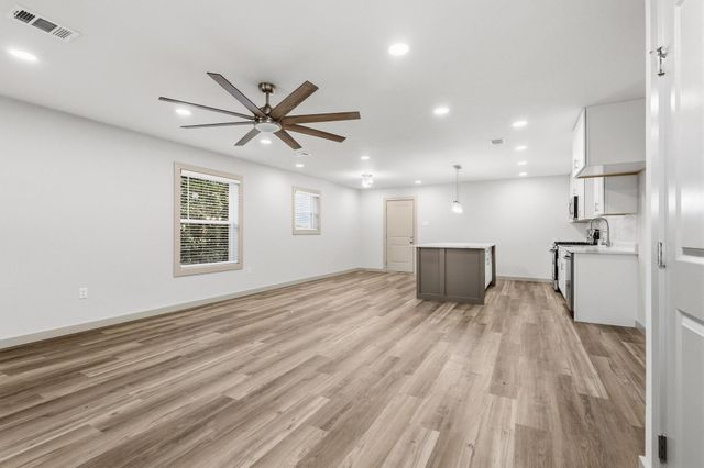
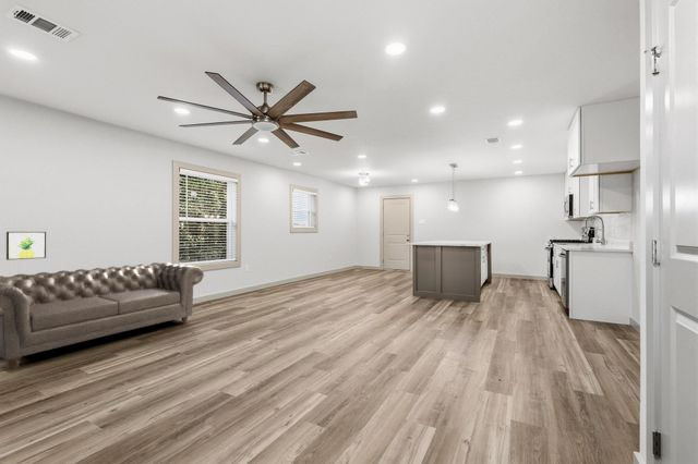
+ wall art (26, 245)
+ sofa (100, 302)
